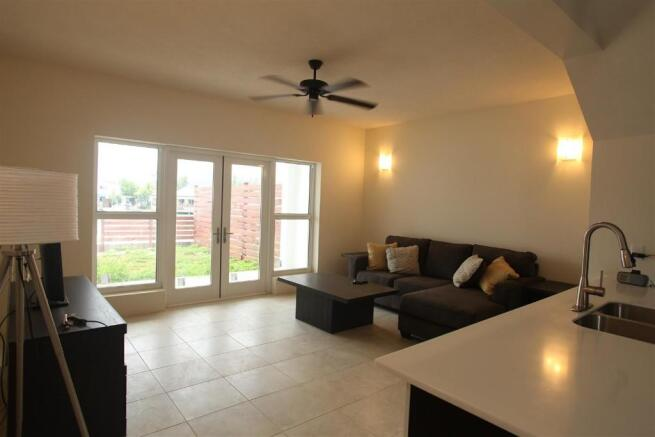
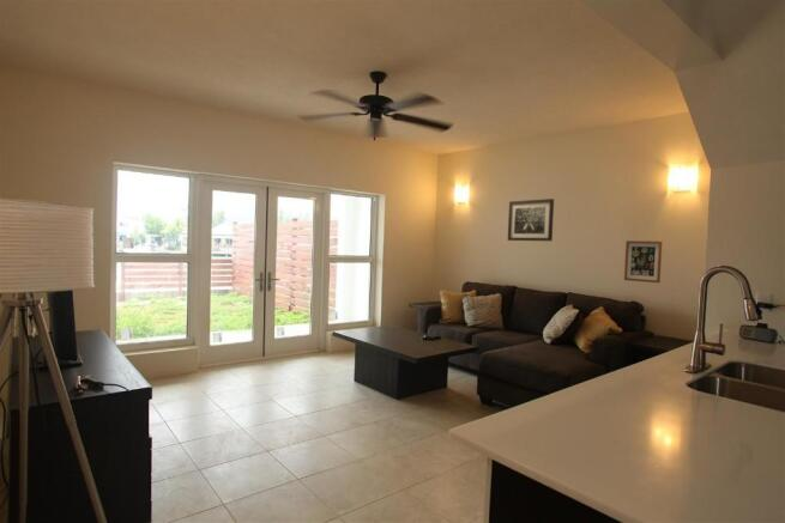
+ wall art (642, 261)
+ wall art (530, 220)
